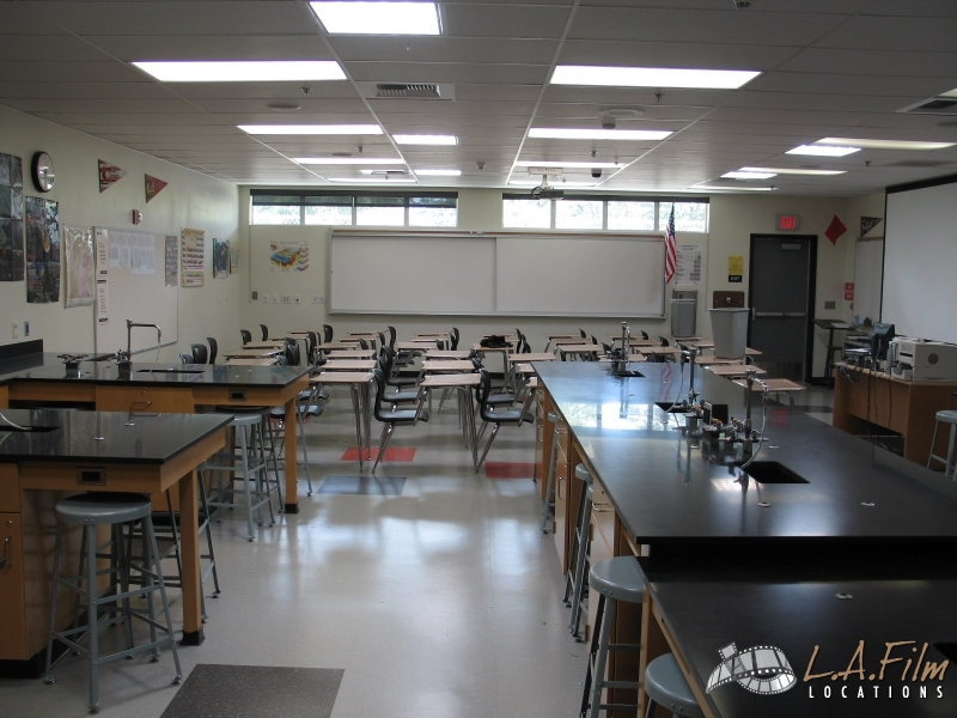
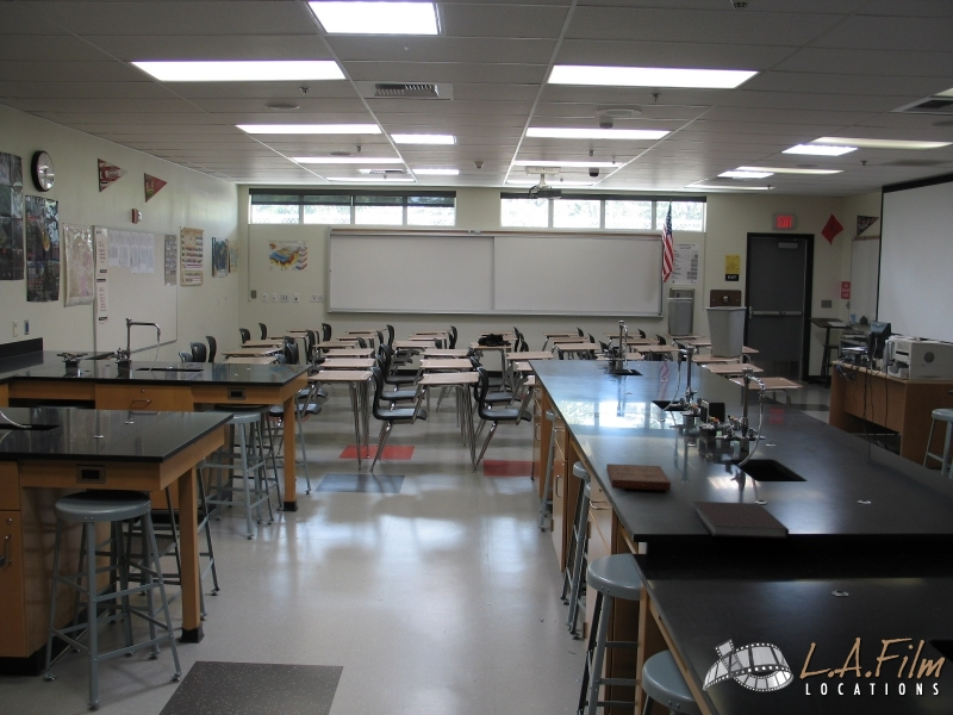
+ notebook (737, 518)
+ book (636, 475)
